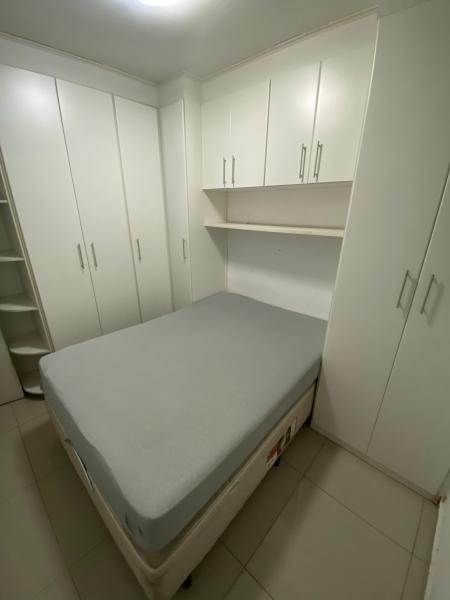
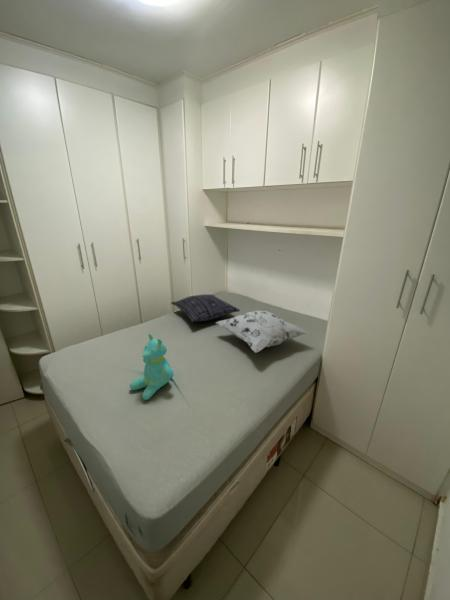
+ teddy bear (150, 364)
+ pillow (204, 306)
+ decorative pillow (260, 327)
